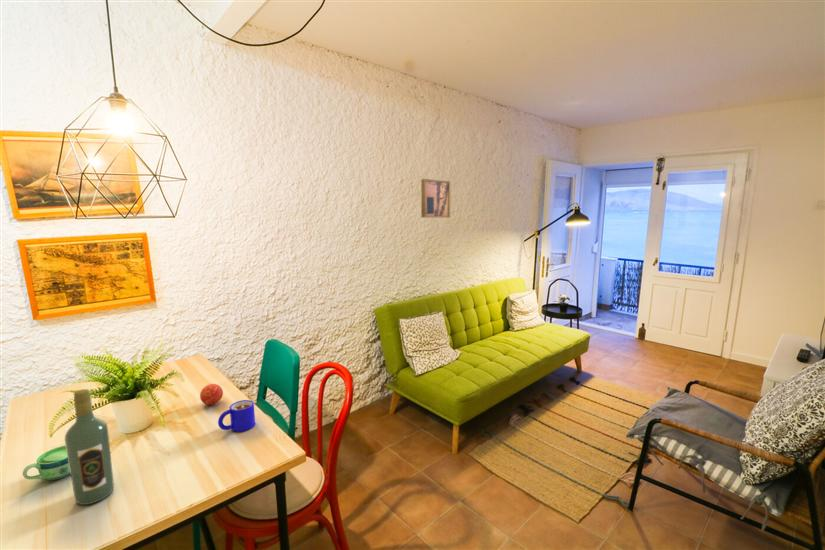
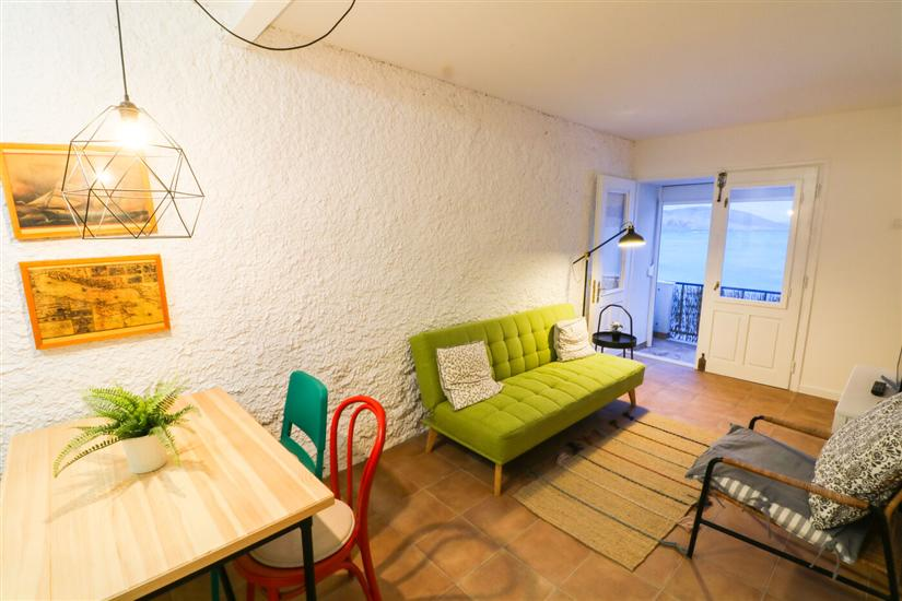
- wine bottle (88, 444)
- wall art (436, 199)
- apple (211, 394)
- mug (236, 417)
- cup (53, 466)
